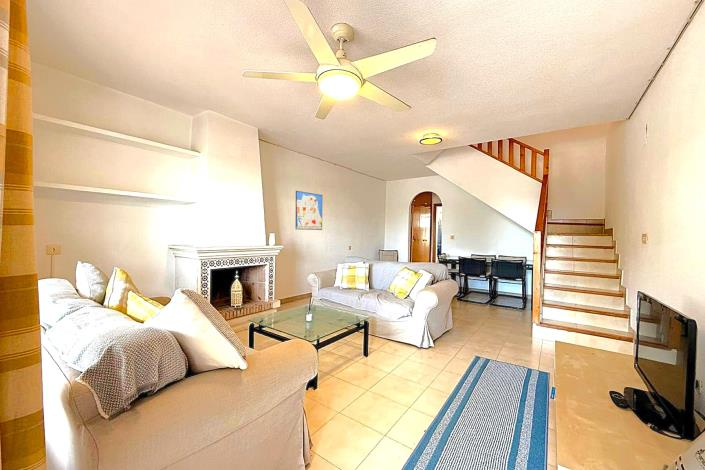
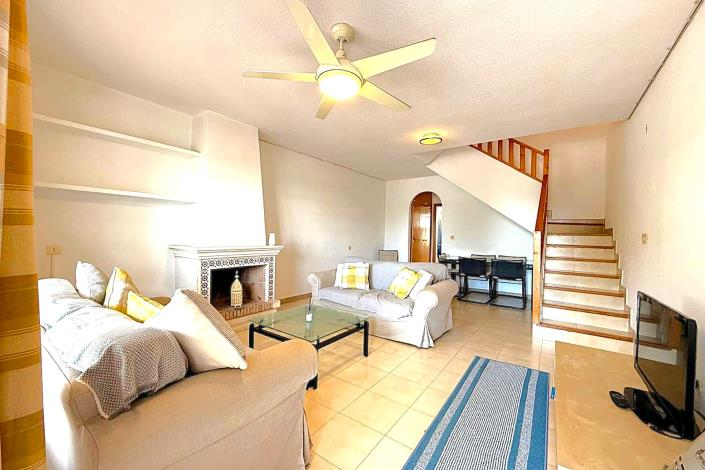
- wall art (309, 211)
